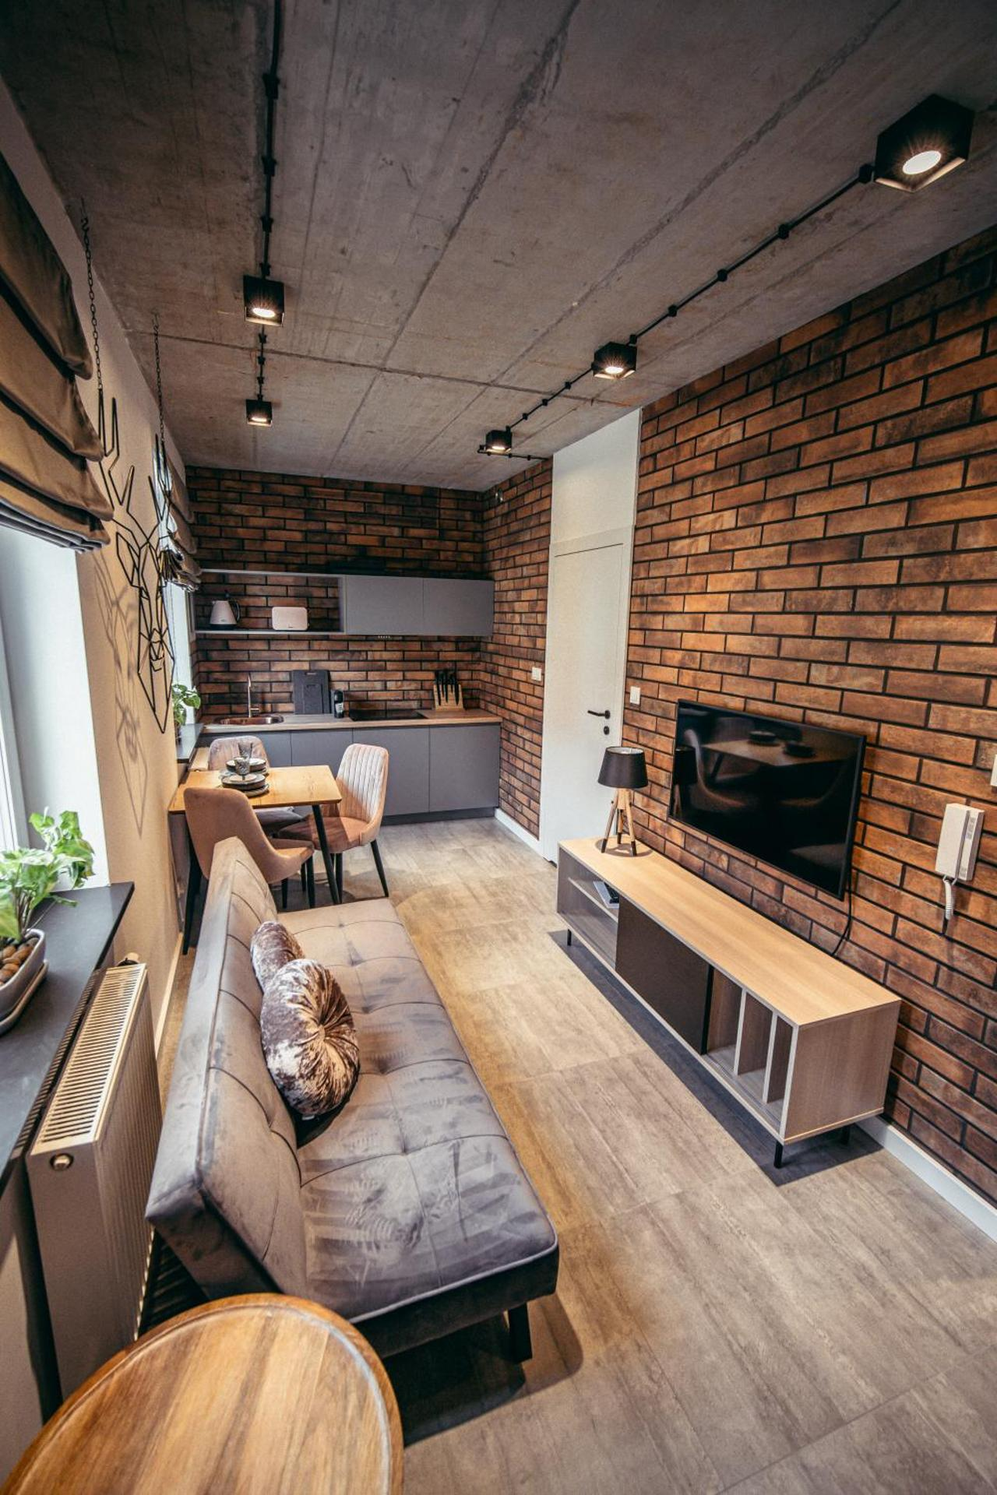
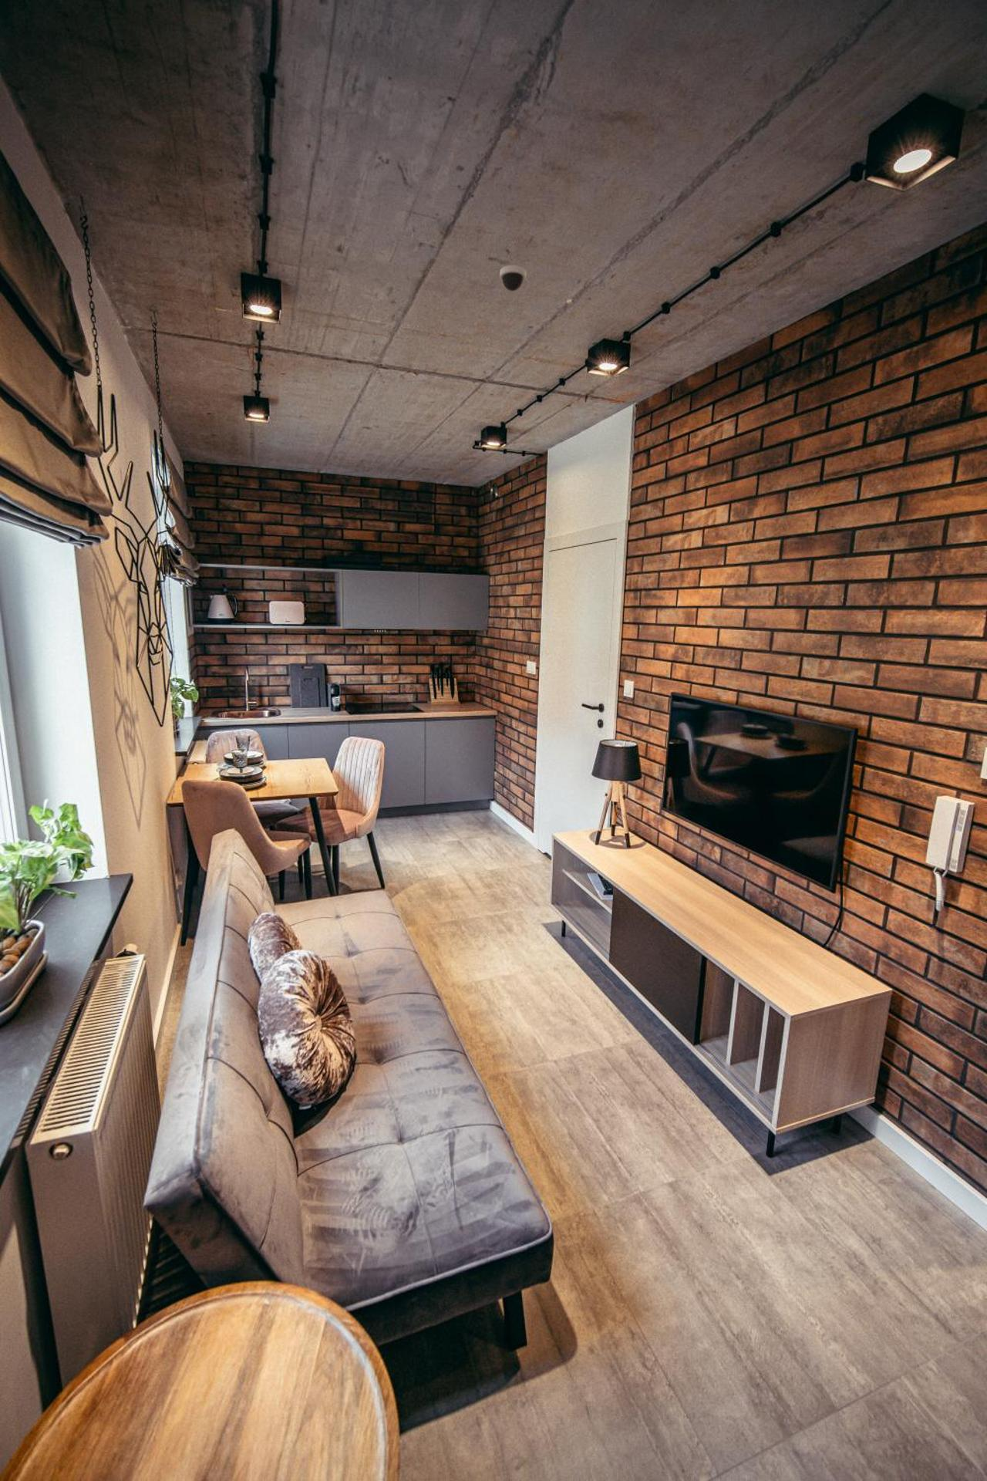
+ dome security camera (512, 281)
